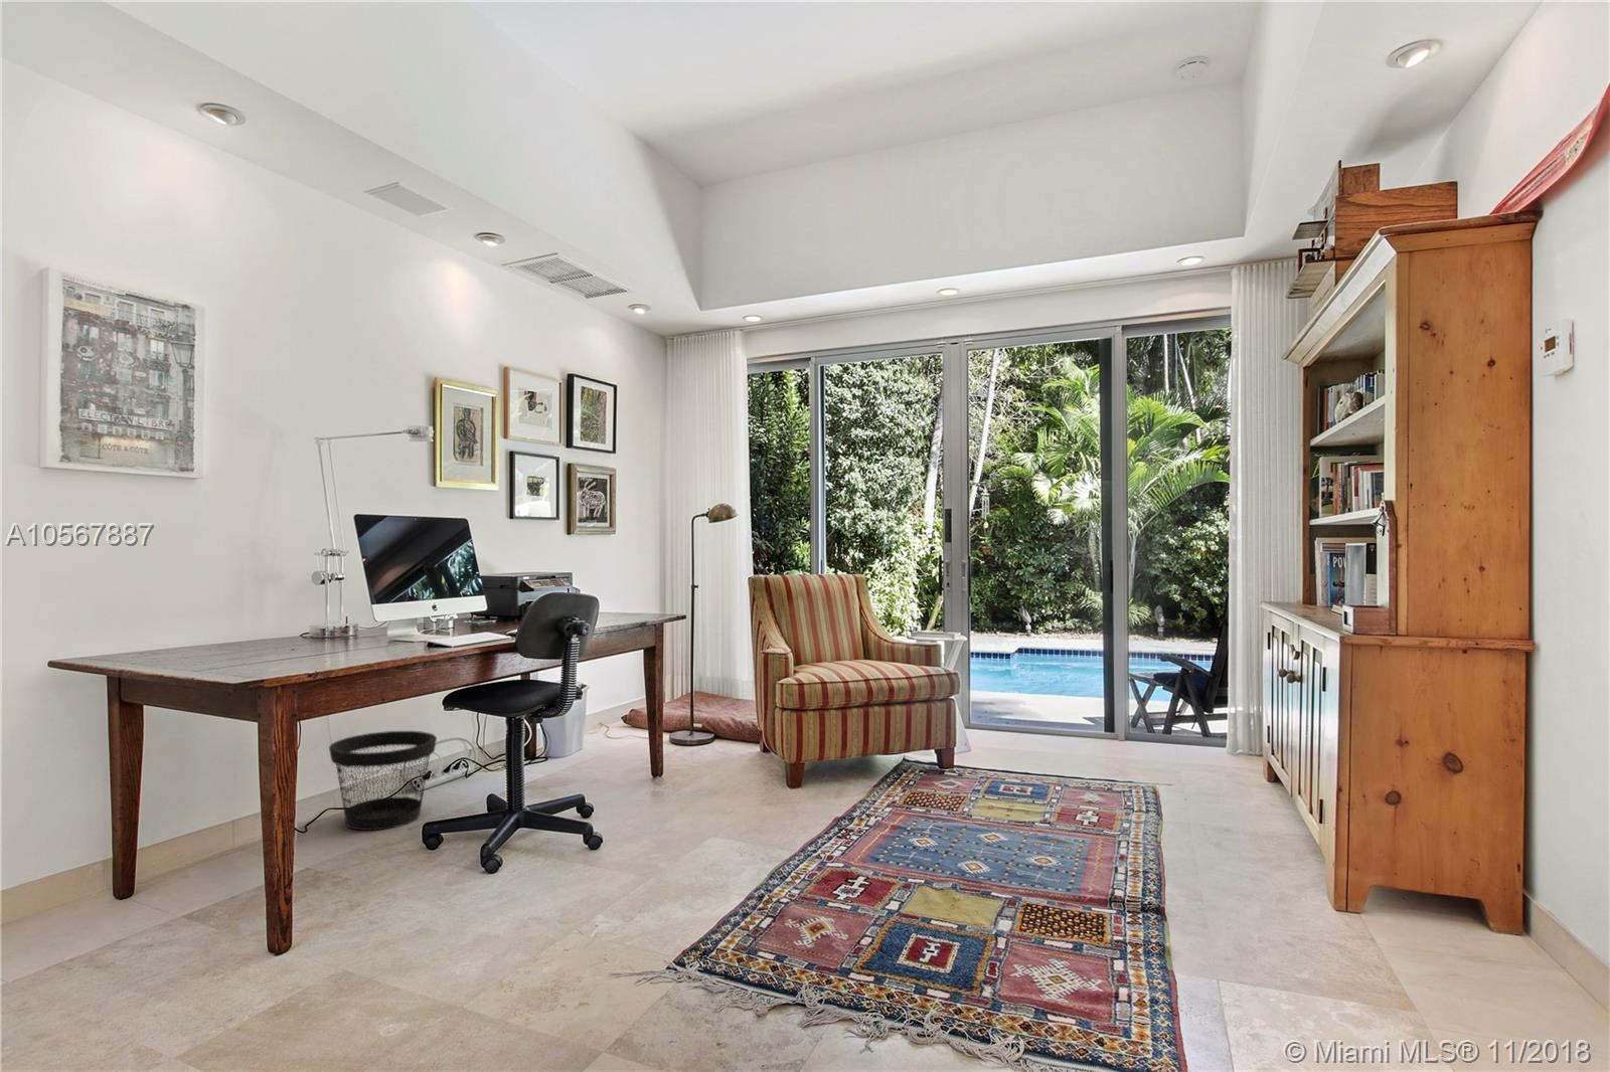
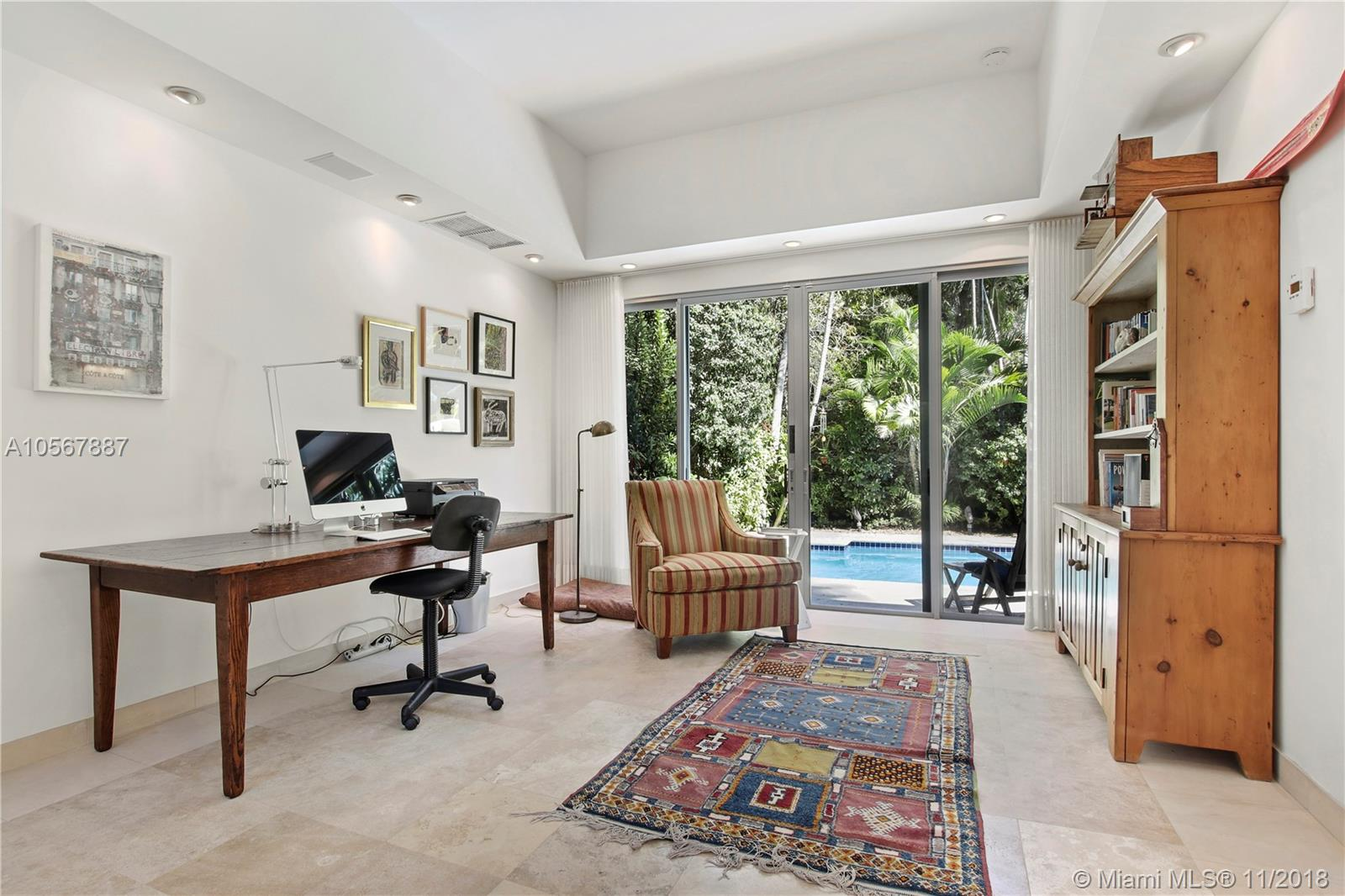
- wastebasket (382, 781)
